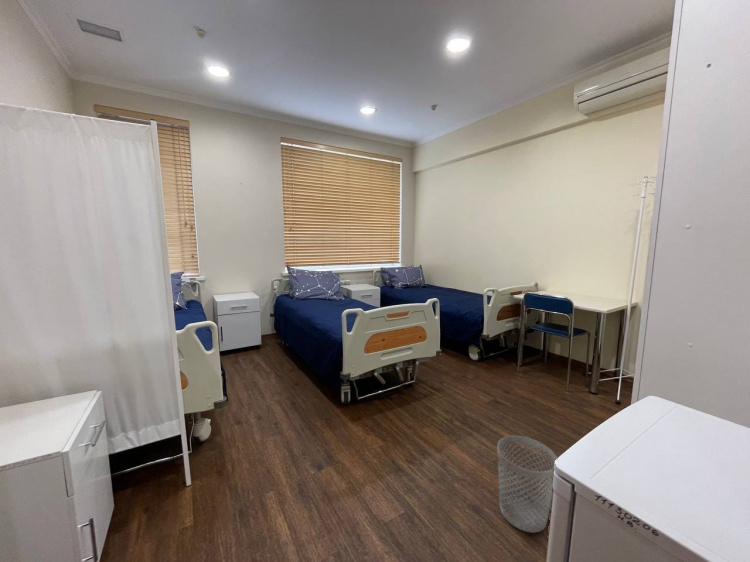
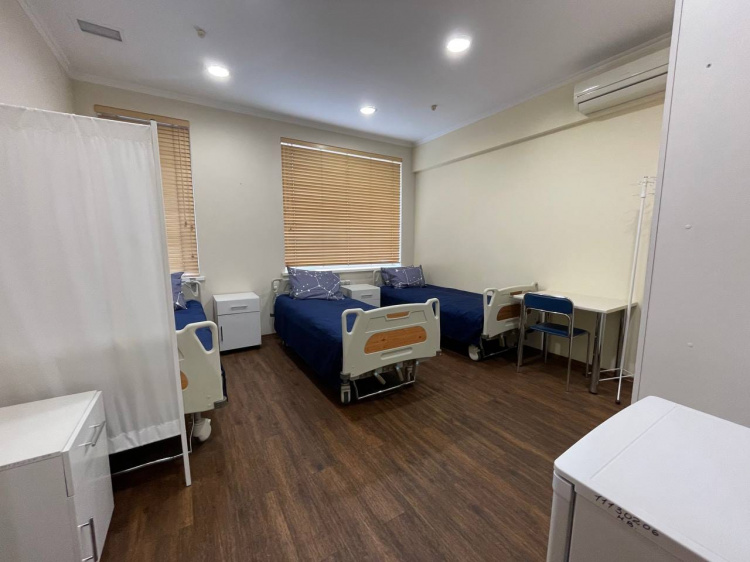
- wastebasket (524, 483)
